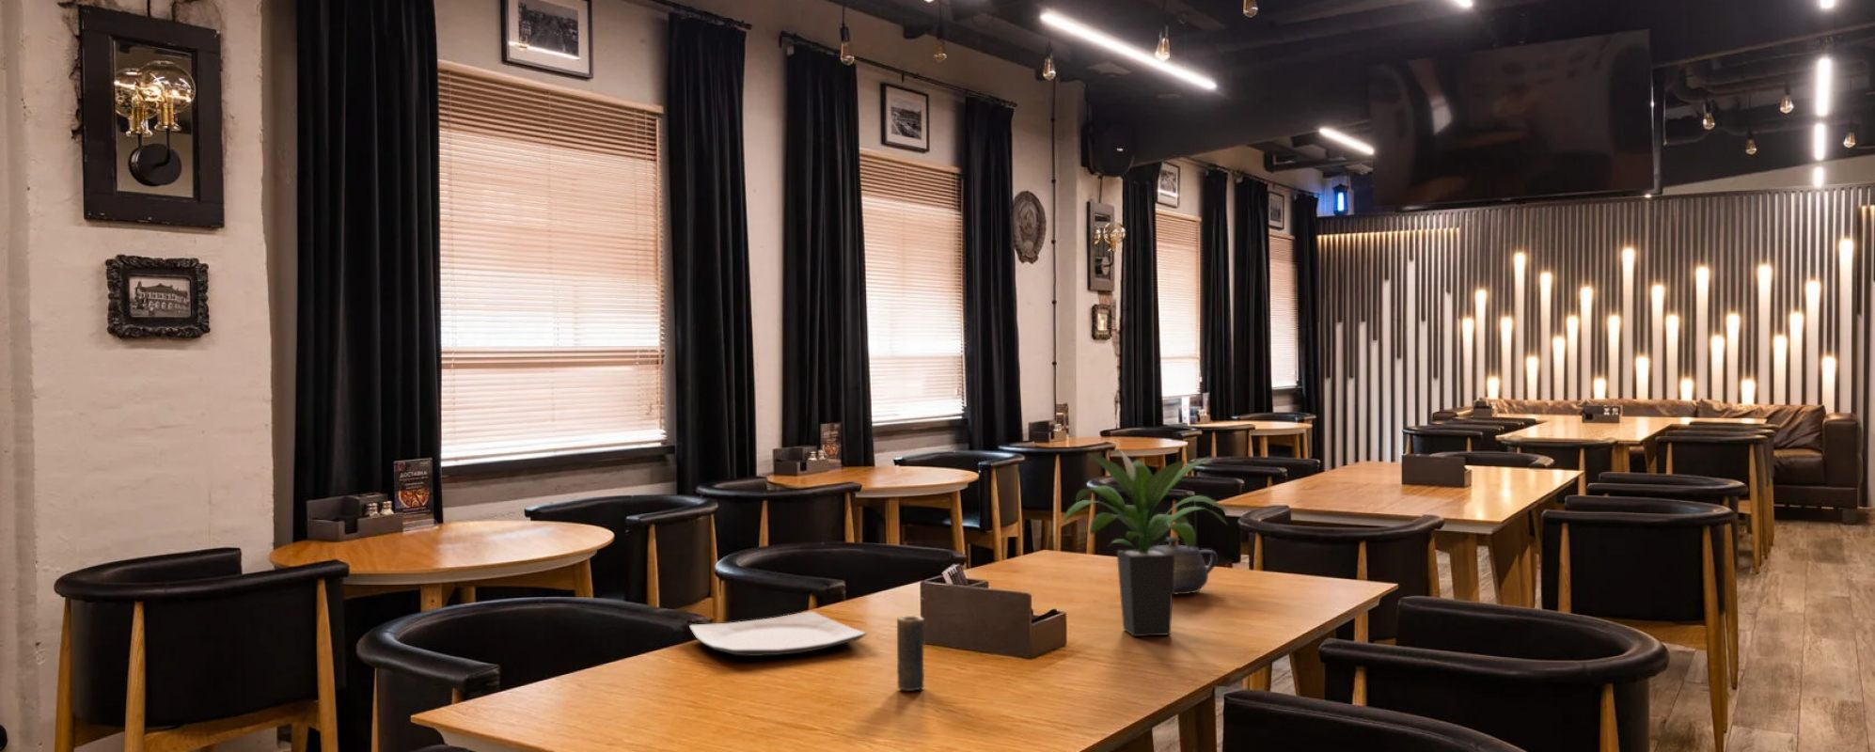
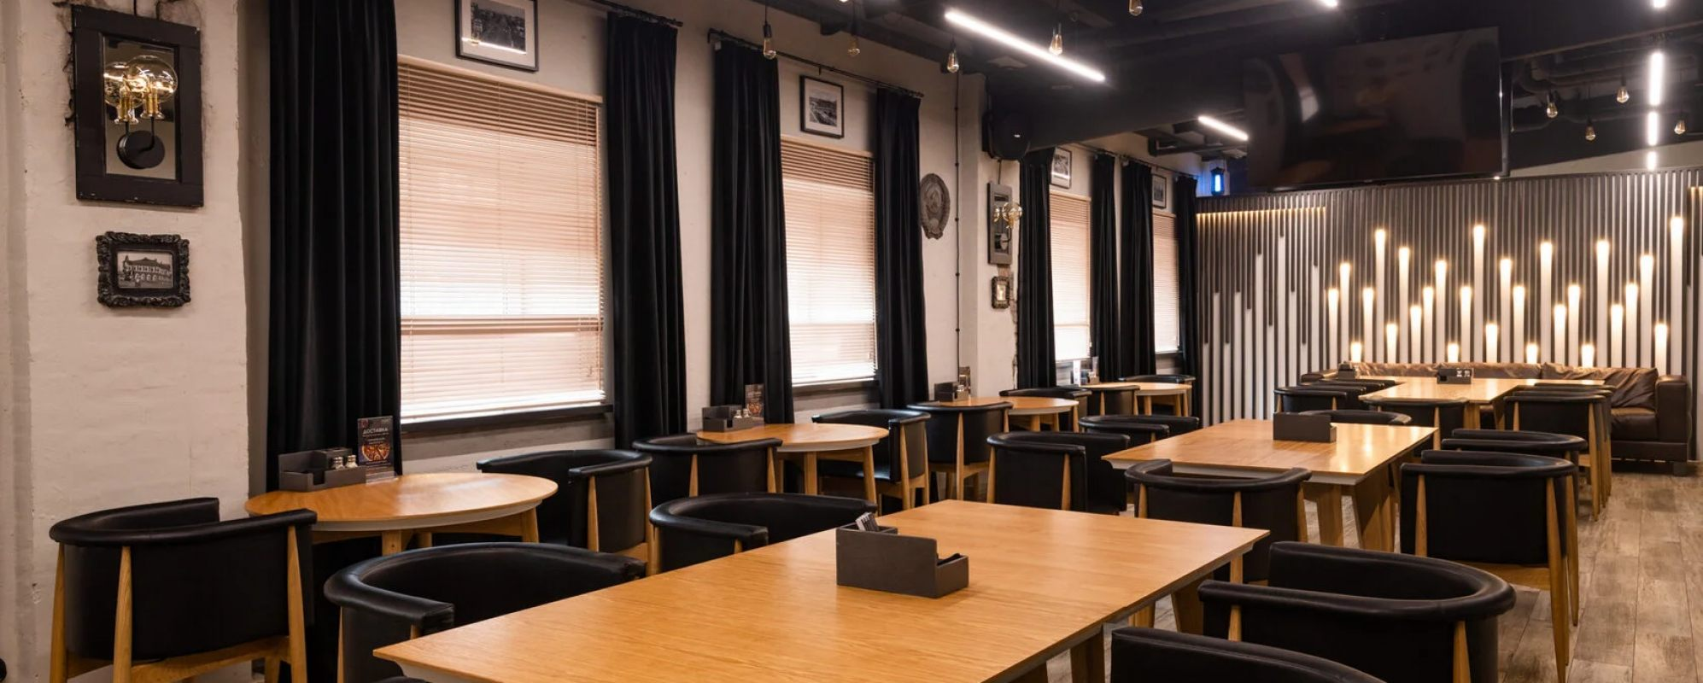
- potted plant (1143, 539)
- plate (776, 636)
- candle (910, 653)
- teapot (1174, 564)
